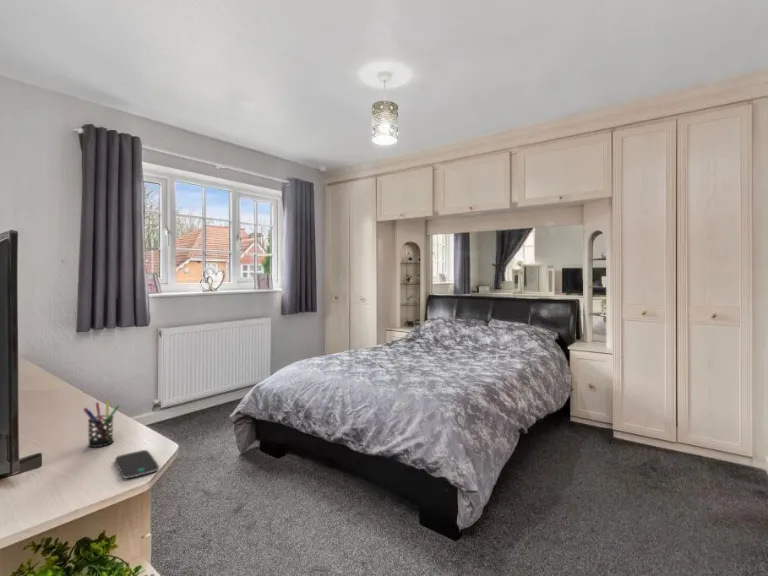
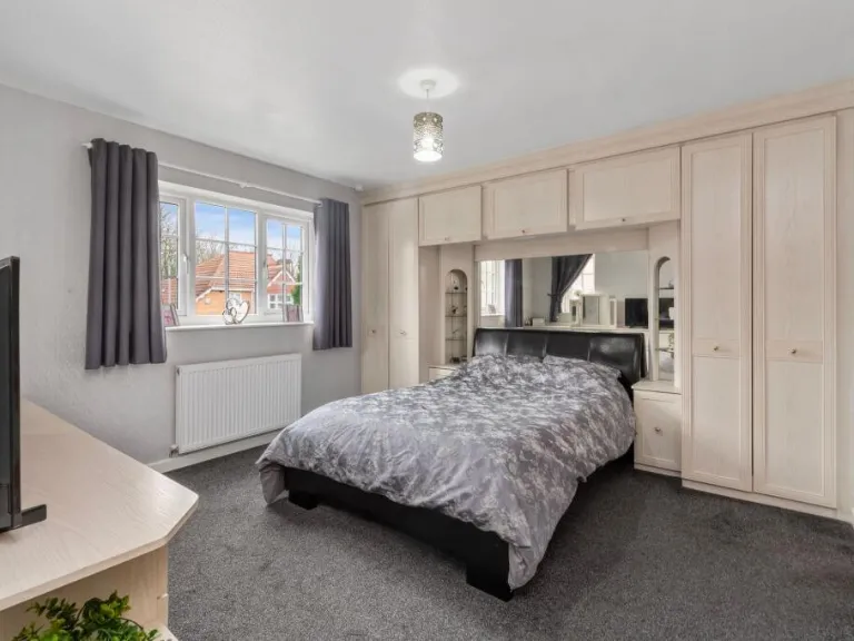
- smartphone (136, 463)
- pen holder (103, 421)
